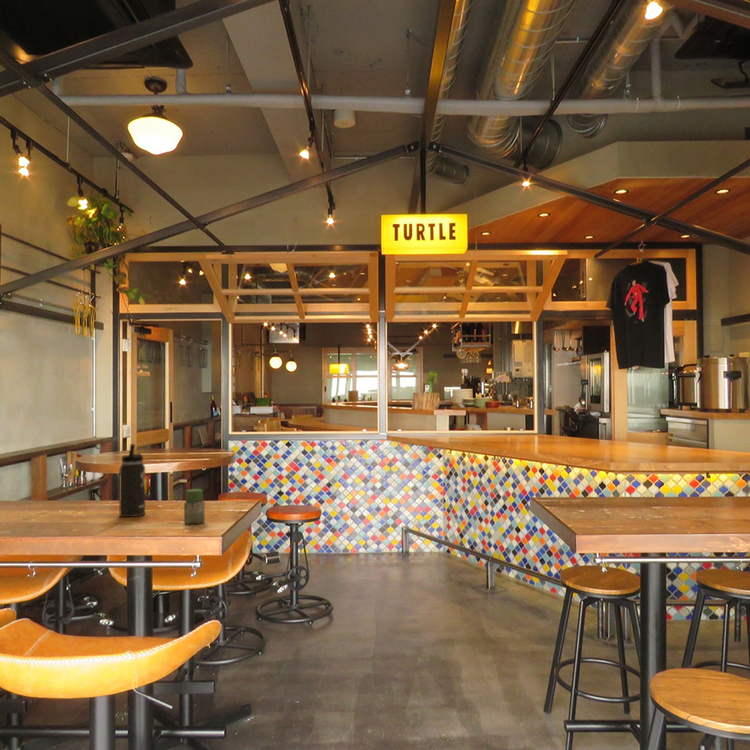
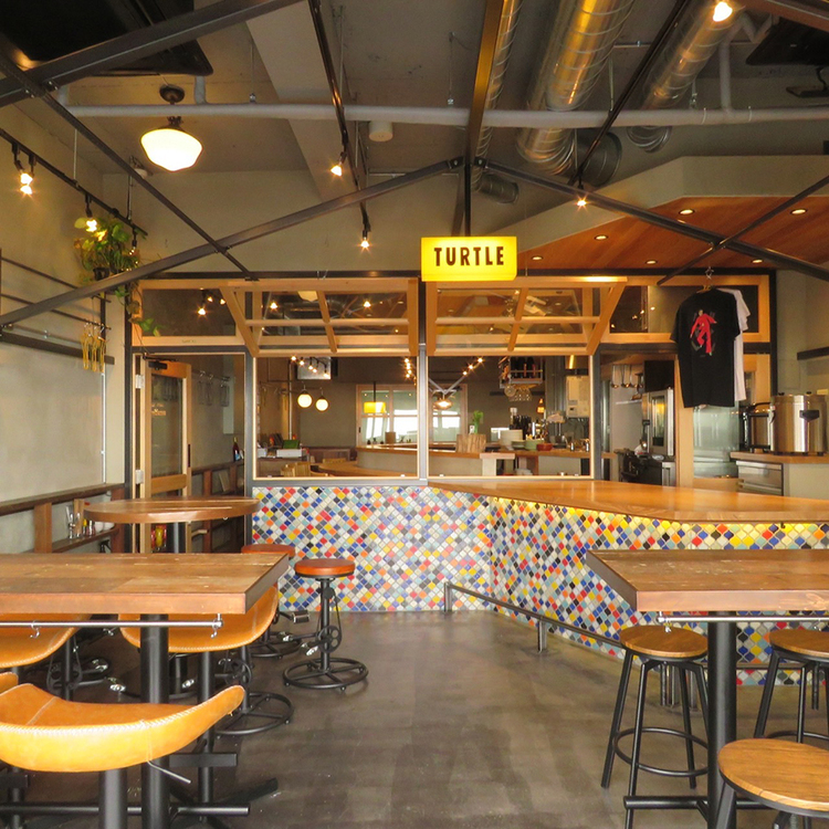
- jar (194, 506)
- thermos bottle (133, 478)
